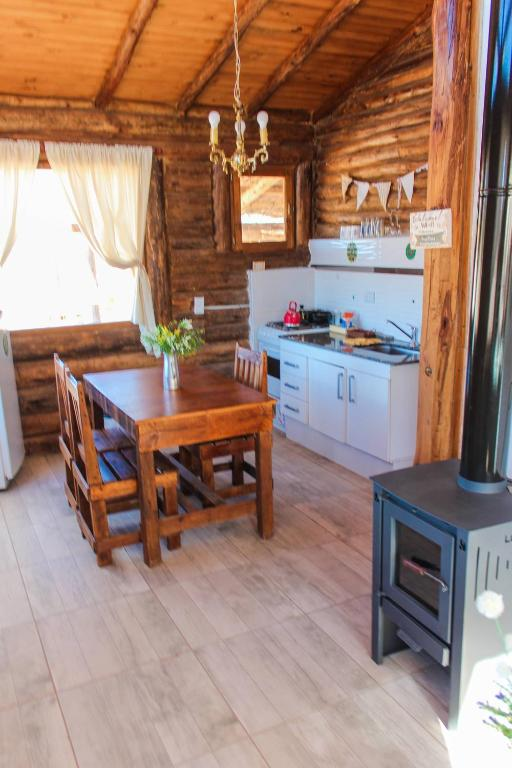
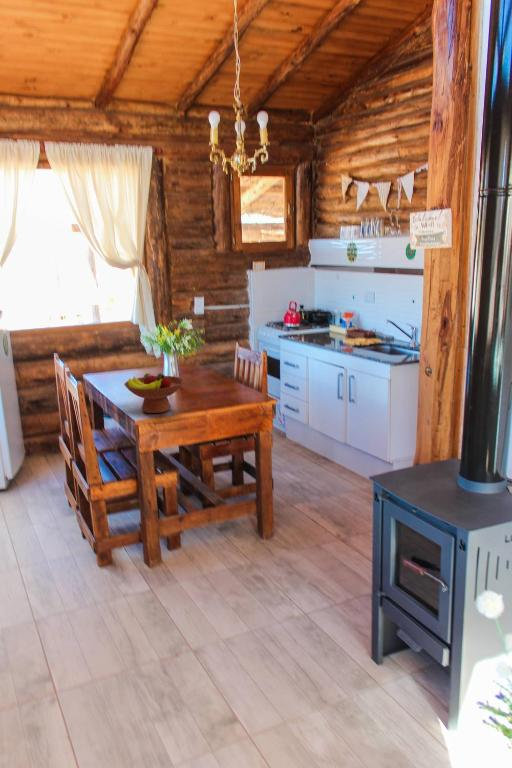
+ fruit bowl (155, 390)
